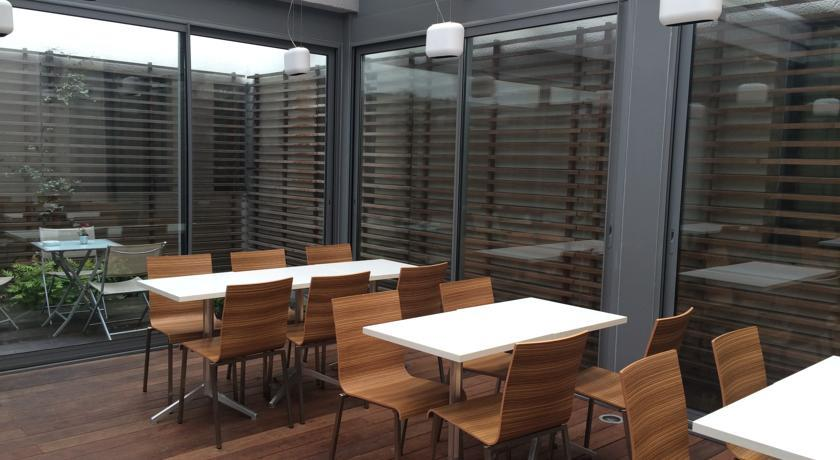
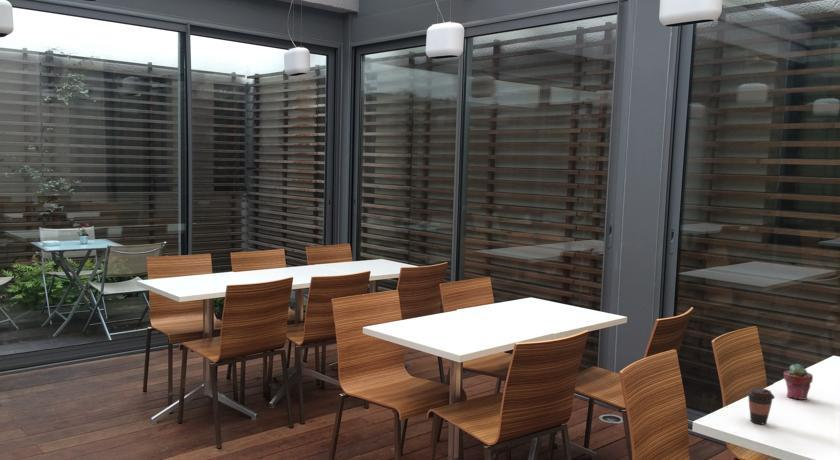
+ potted succulent (797, 380)
+ coffee cup (759, 406)
